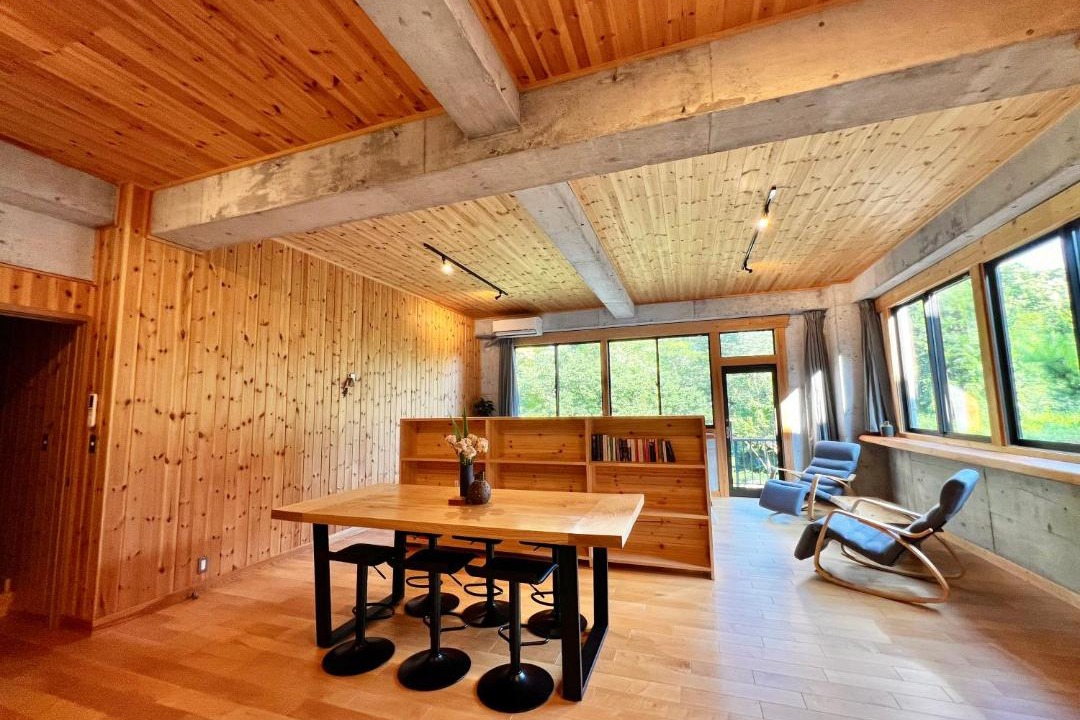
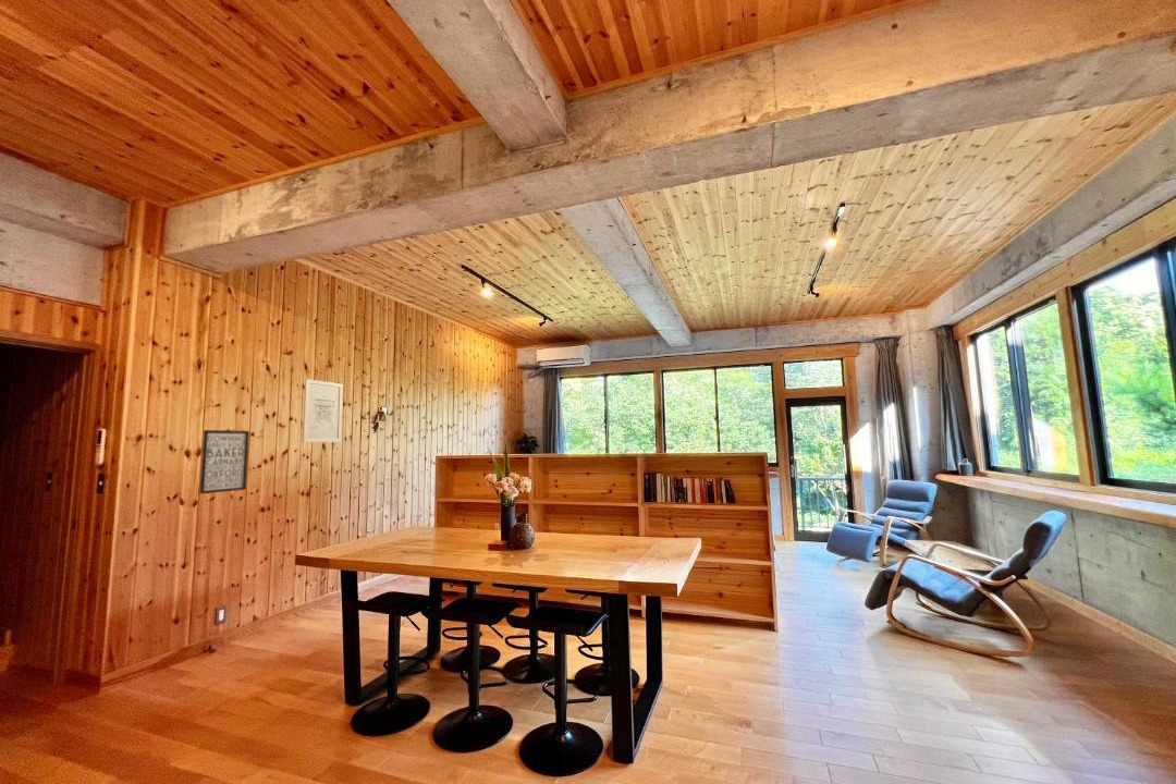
+ wall art (225, 461)
+ wall art (323, 412)
